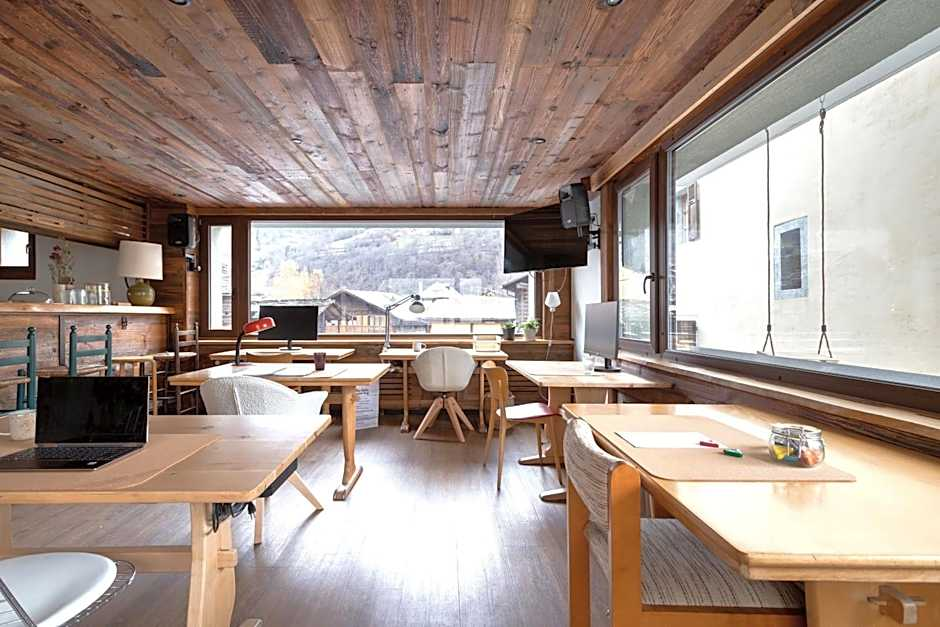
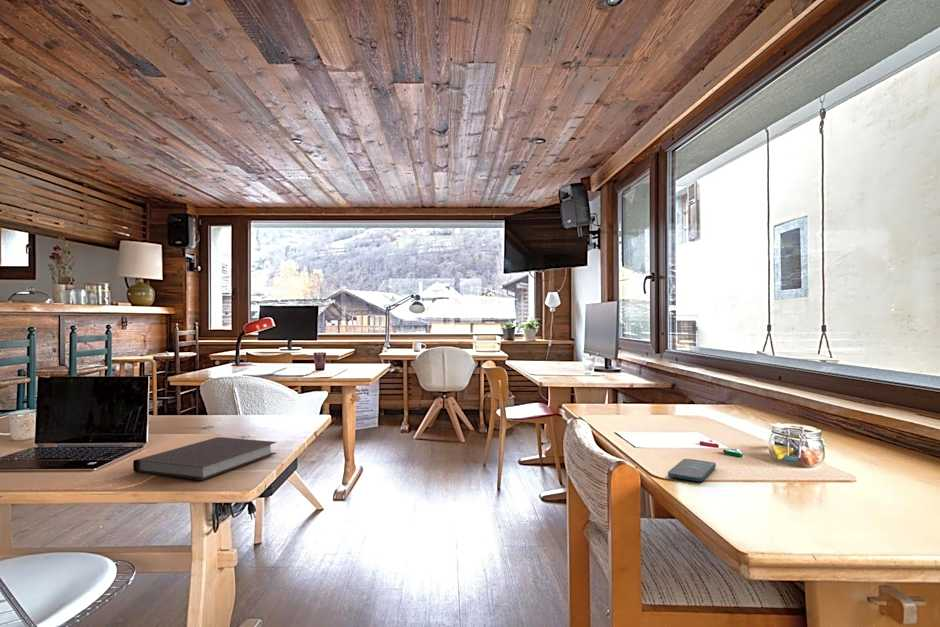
+ smartphone (692, 469)
+ notebook (209, 456)
